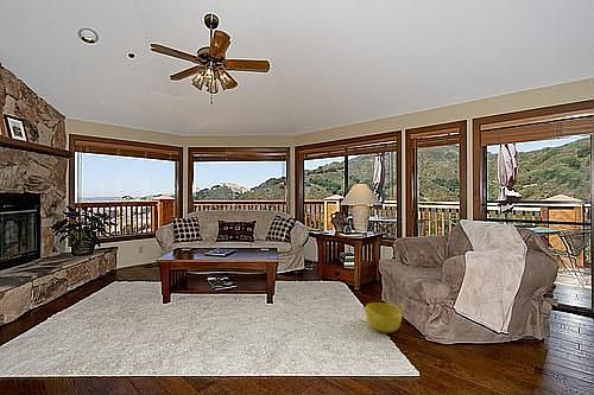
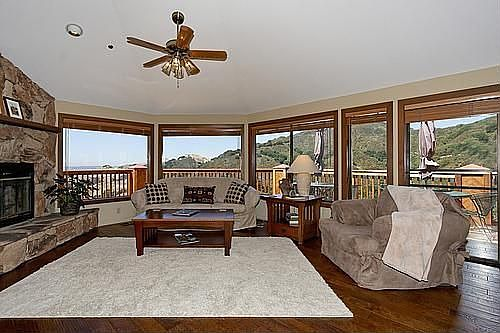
- basket (383, 316)
